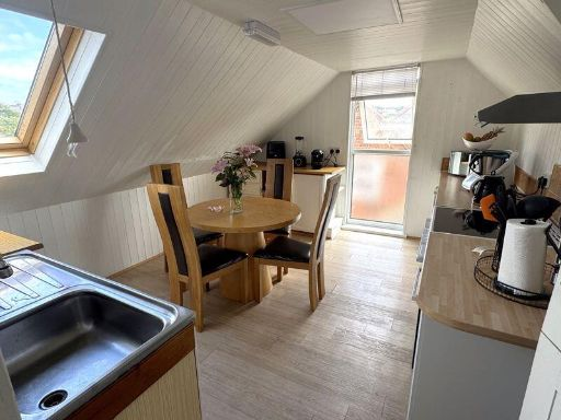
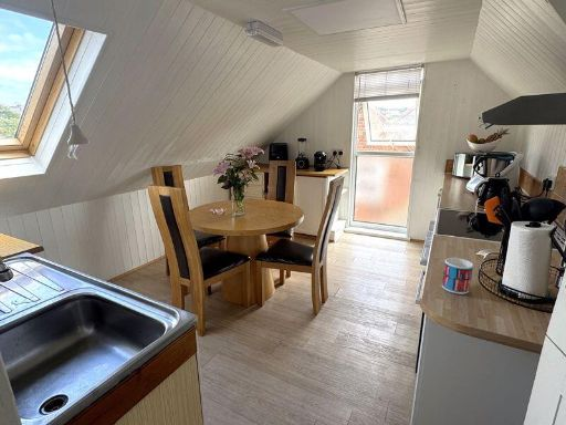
+ mug (457, 273)
